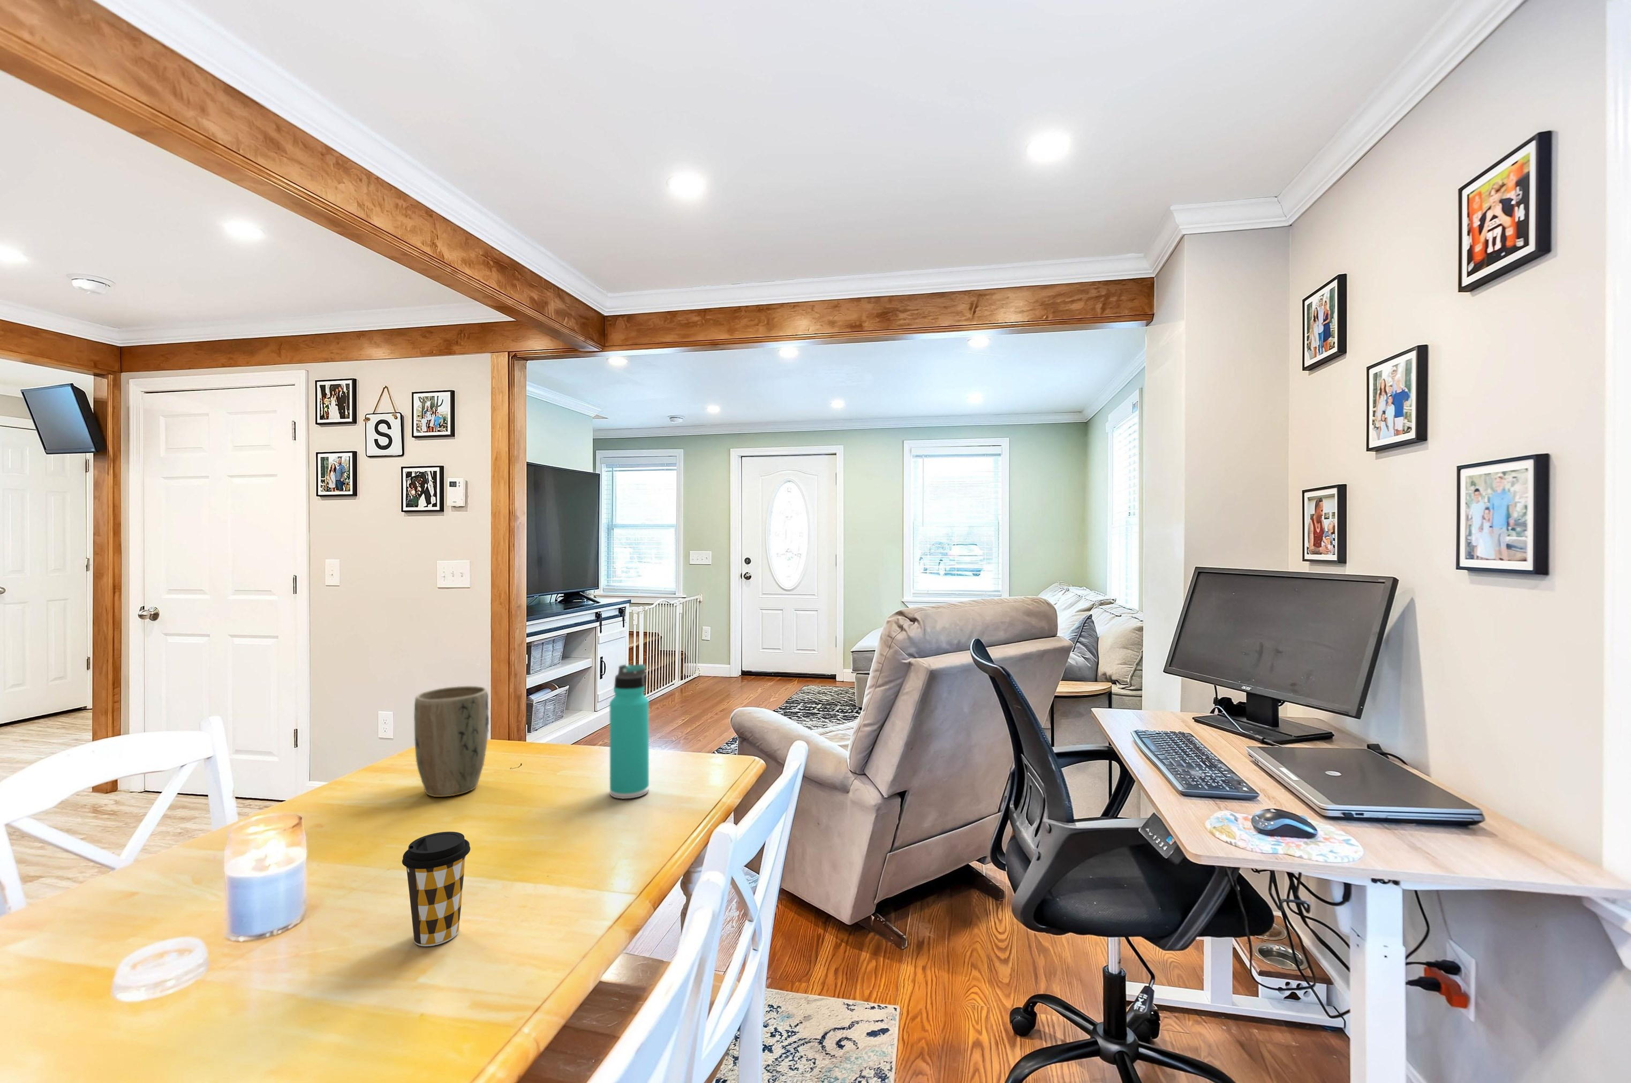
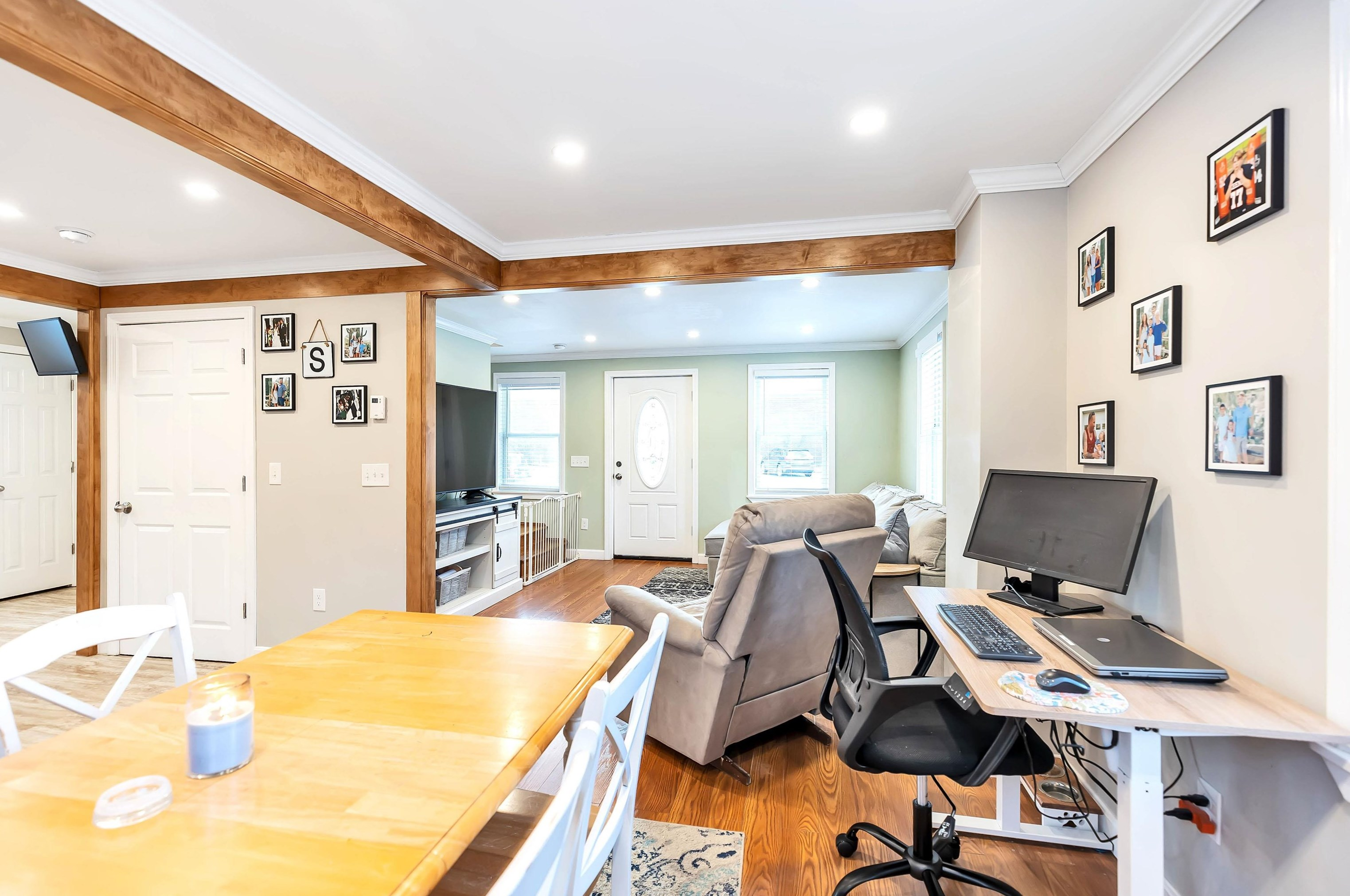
- coffee cup (437, 888)
- plant pot (453, 740)
- thermos bottle (629, 729)
